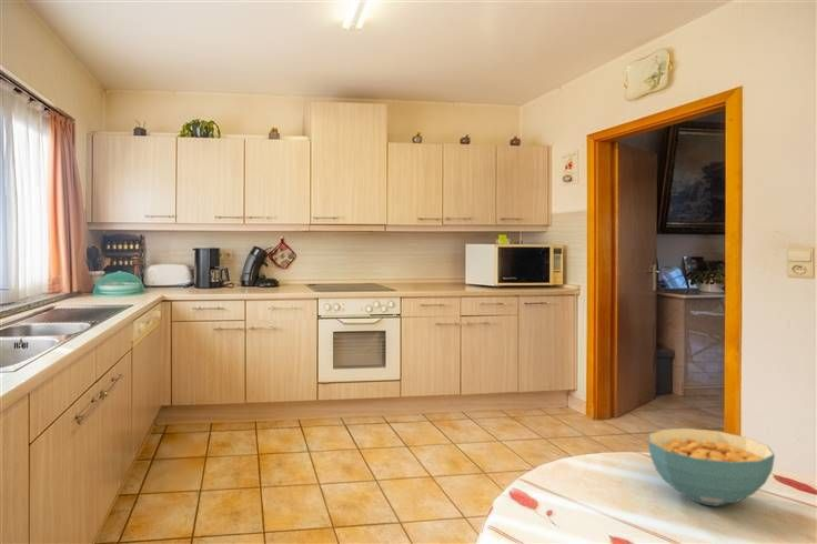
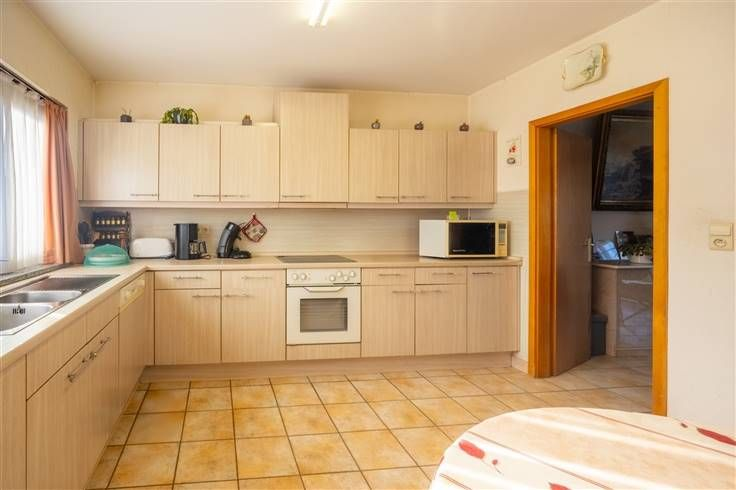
- cereal bowl (707, 471)
